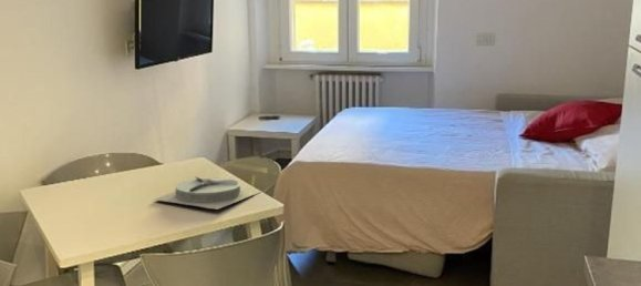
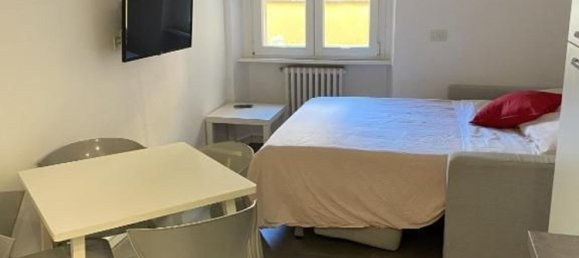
- plate (208, 187)
